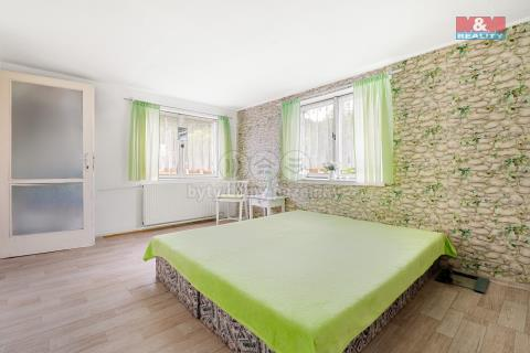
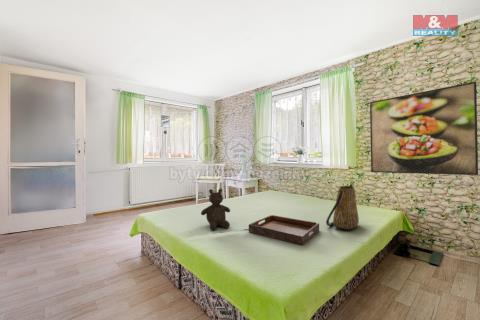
+ teddy bear (217, 207)
+ serving tray (284, 227)
+ tote bag (344, 205)
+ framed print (416, 133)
